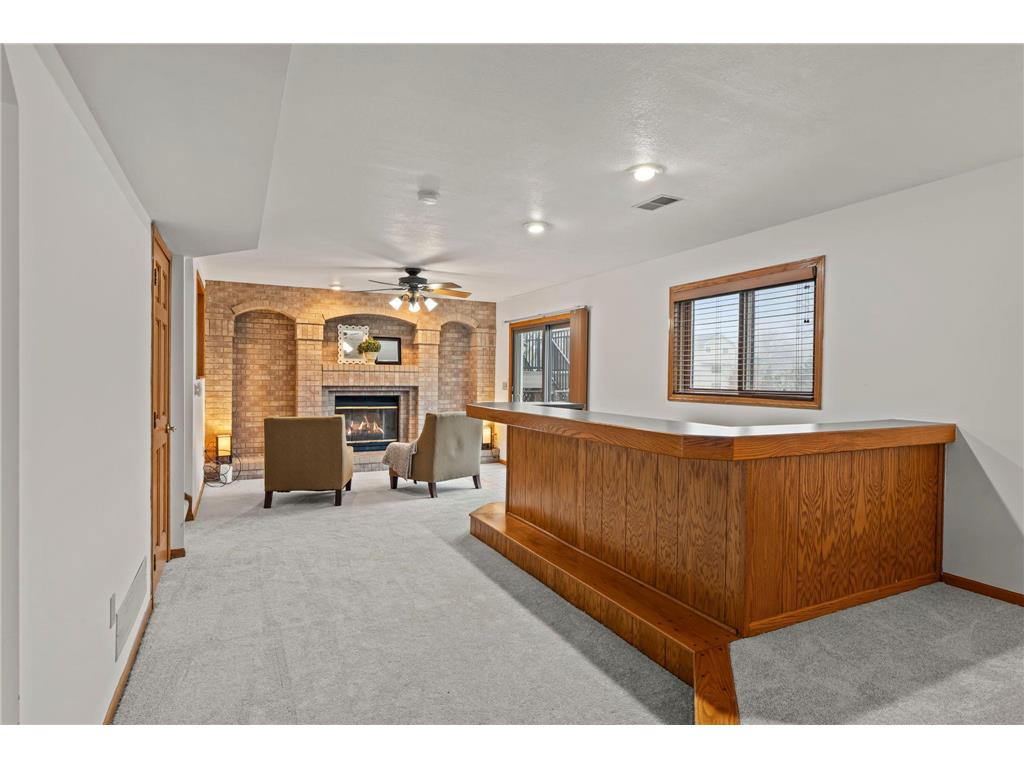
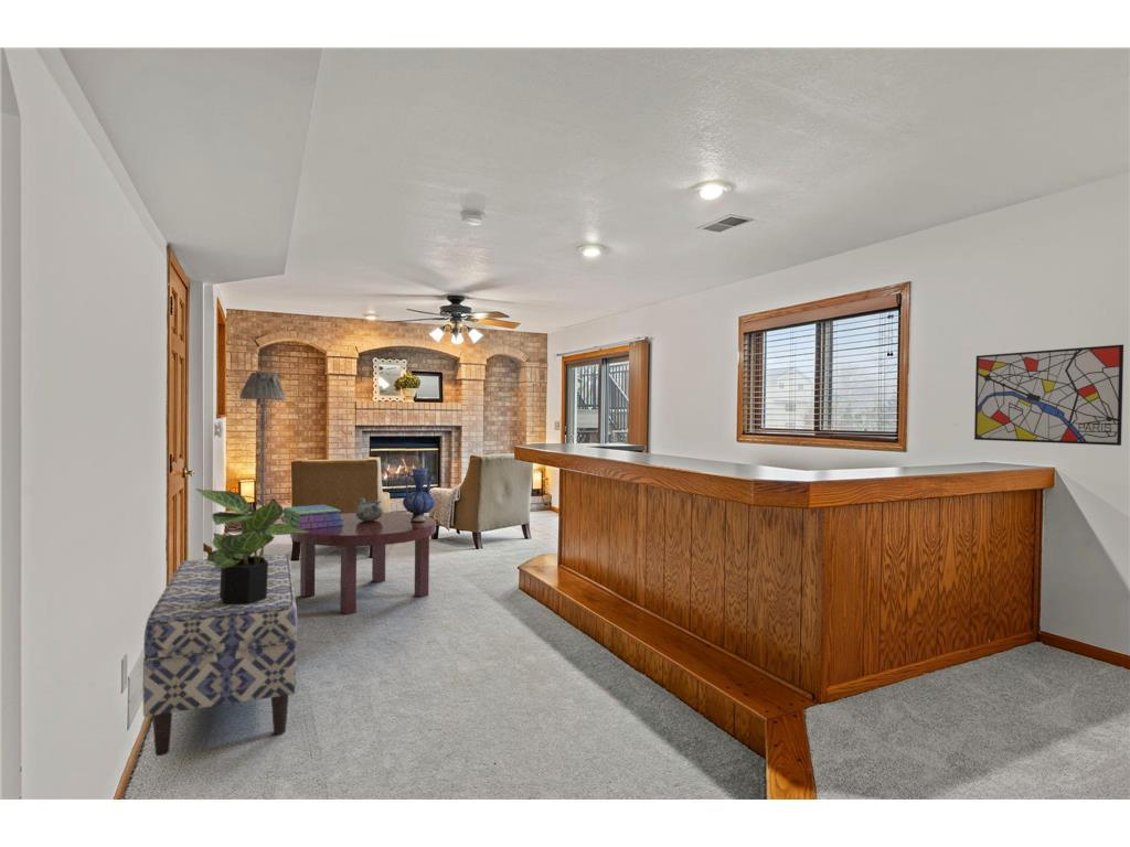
+ bench (230, 636)
+ vase (418, 494)
+ potted plant (243, 545)
+ decorative bowl (369, 508)
+ wall art (1042, 396)
+ coffee table (372, 558)
+ stack of books (311, 515)
+ floor lamp (263, 467)
